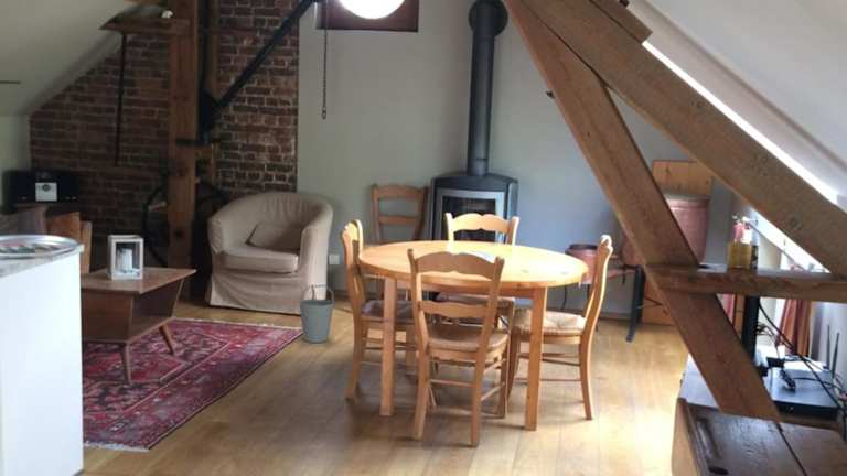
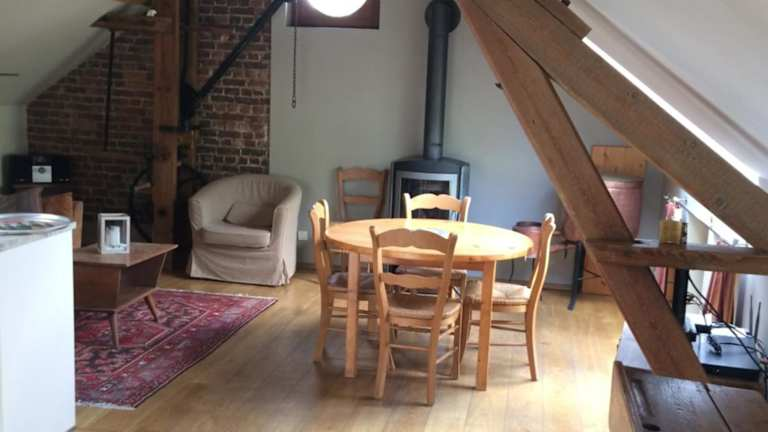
- bucket (317, 312)
